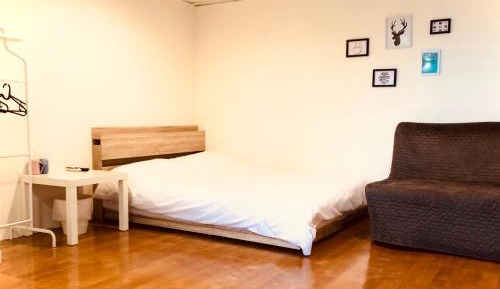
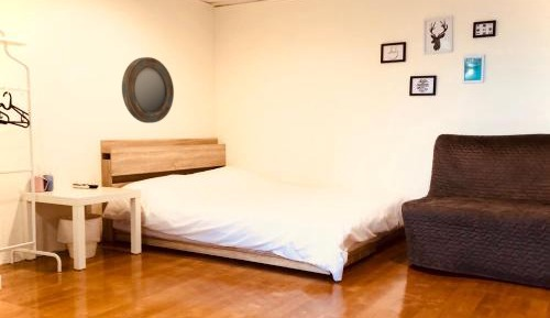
+ home mirror (148, 90)
